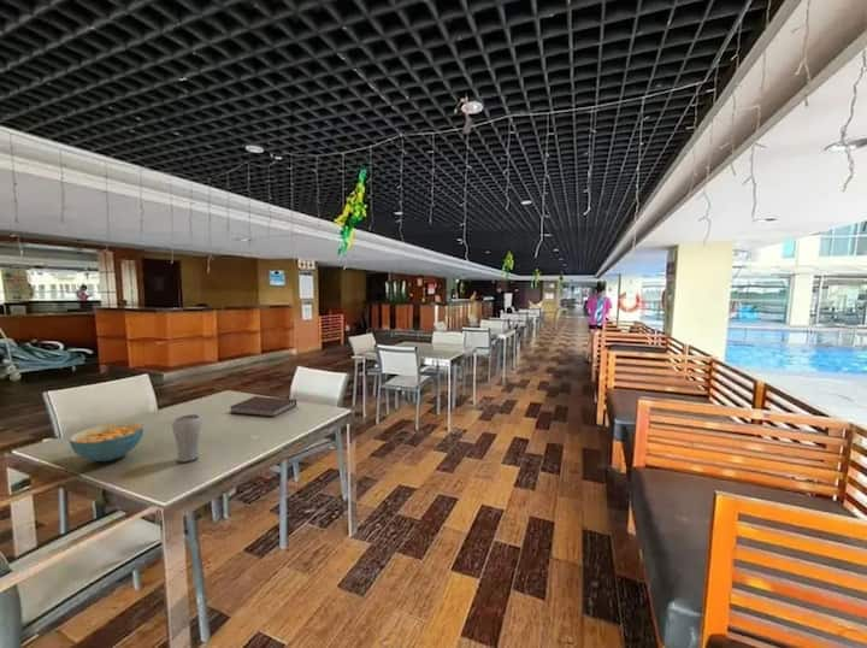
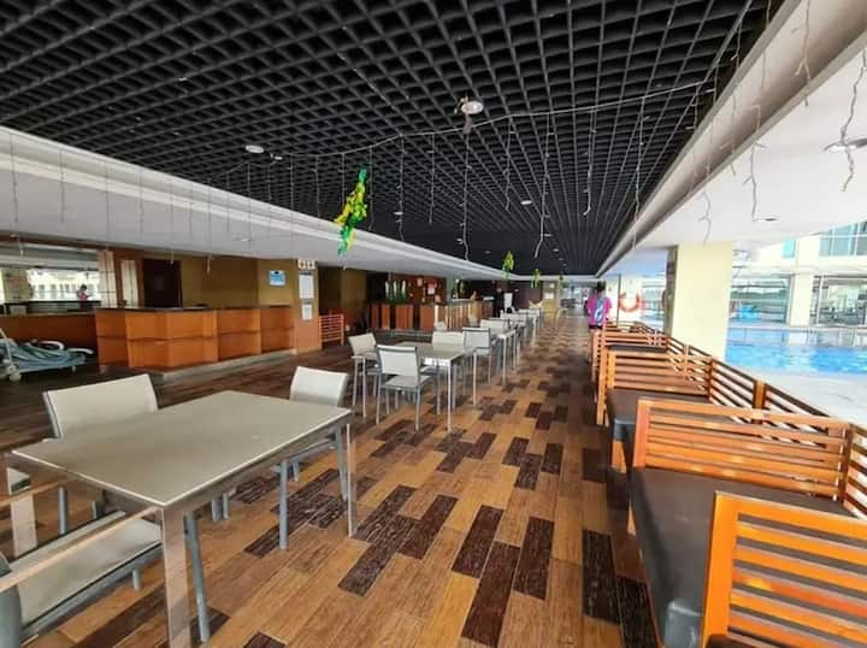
- cereal bowl (108, 444)
- drinking glass (187, 438)
- notebook (264, 406)
